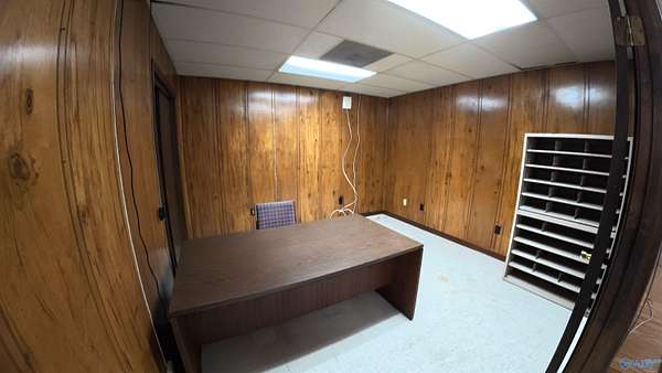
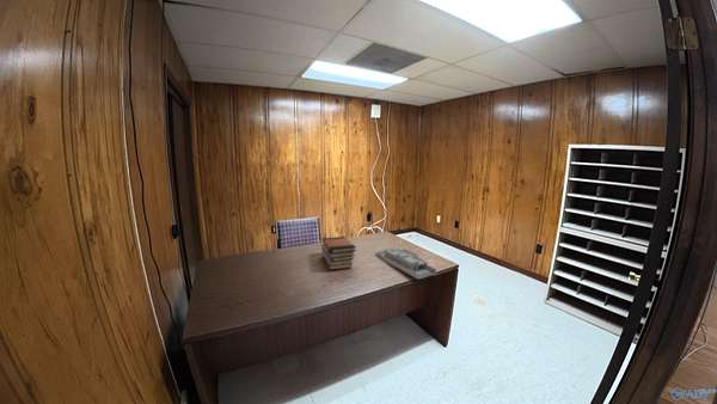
+ desk organizer (403, 258)
+ book stack (337, 251)
